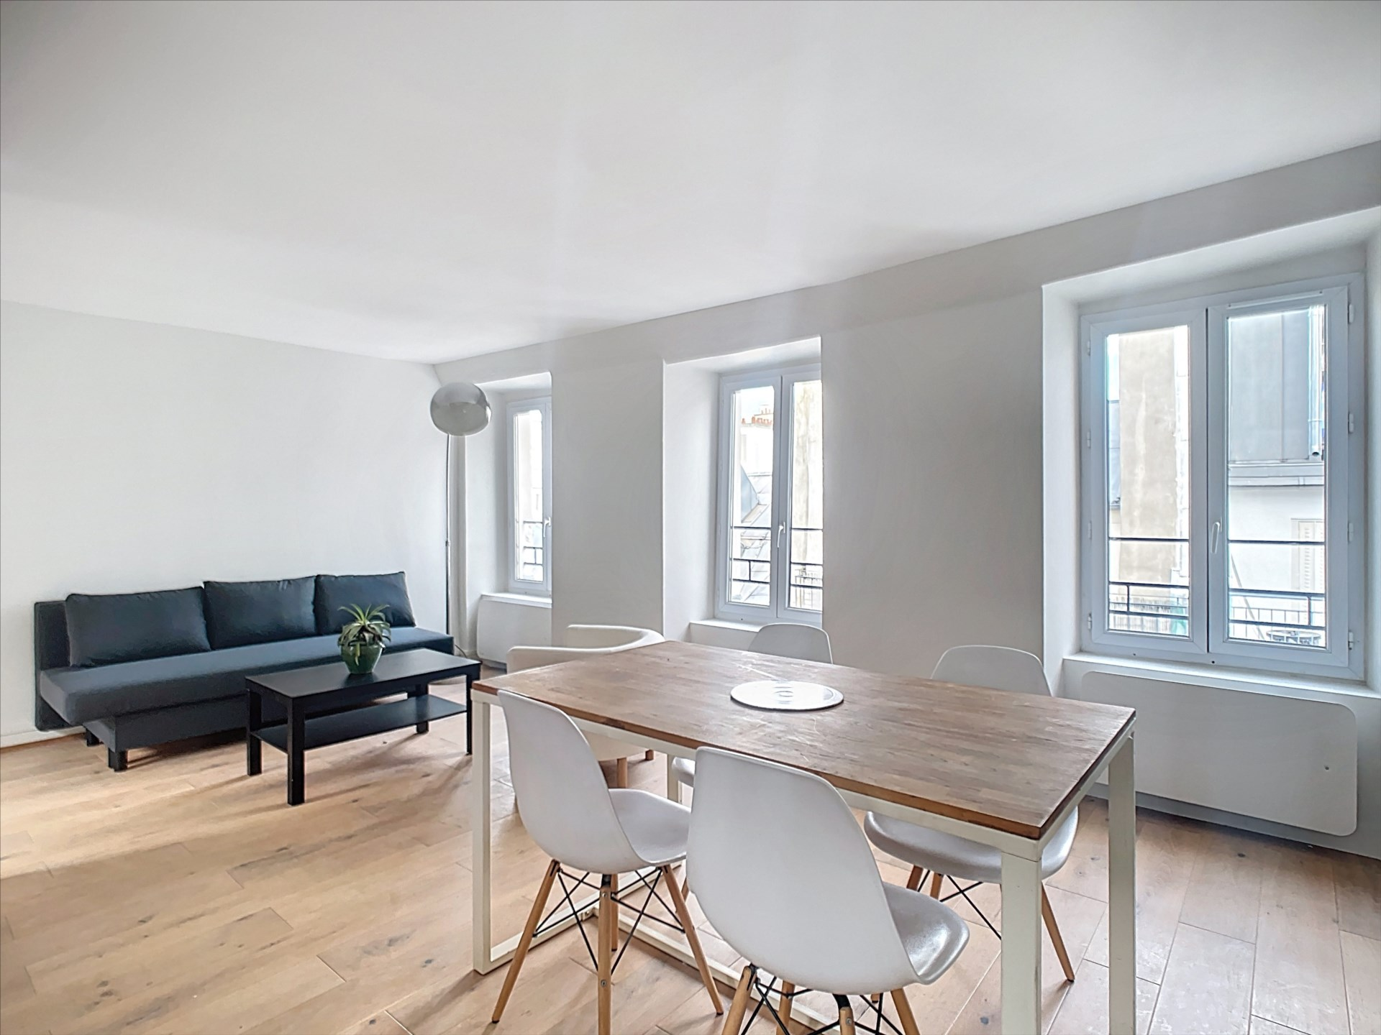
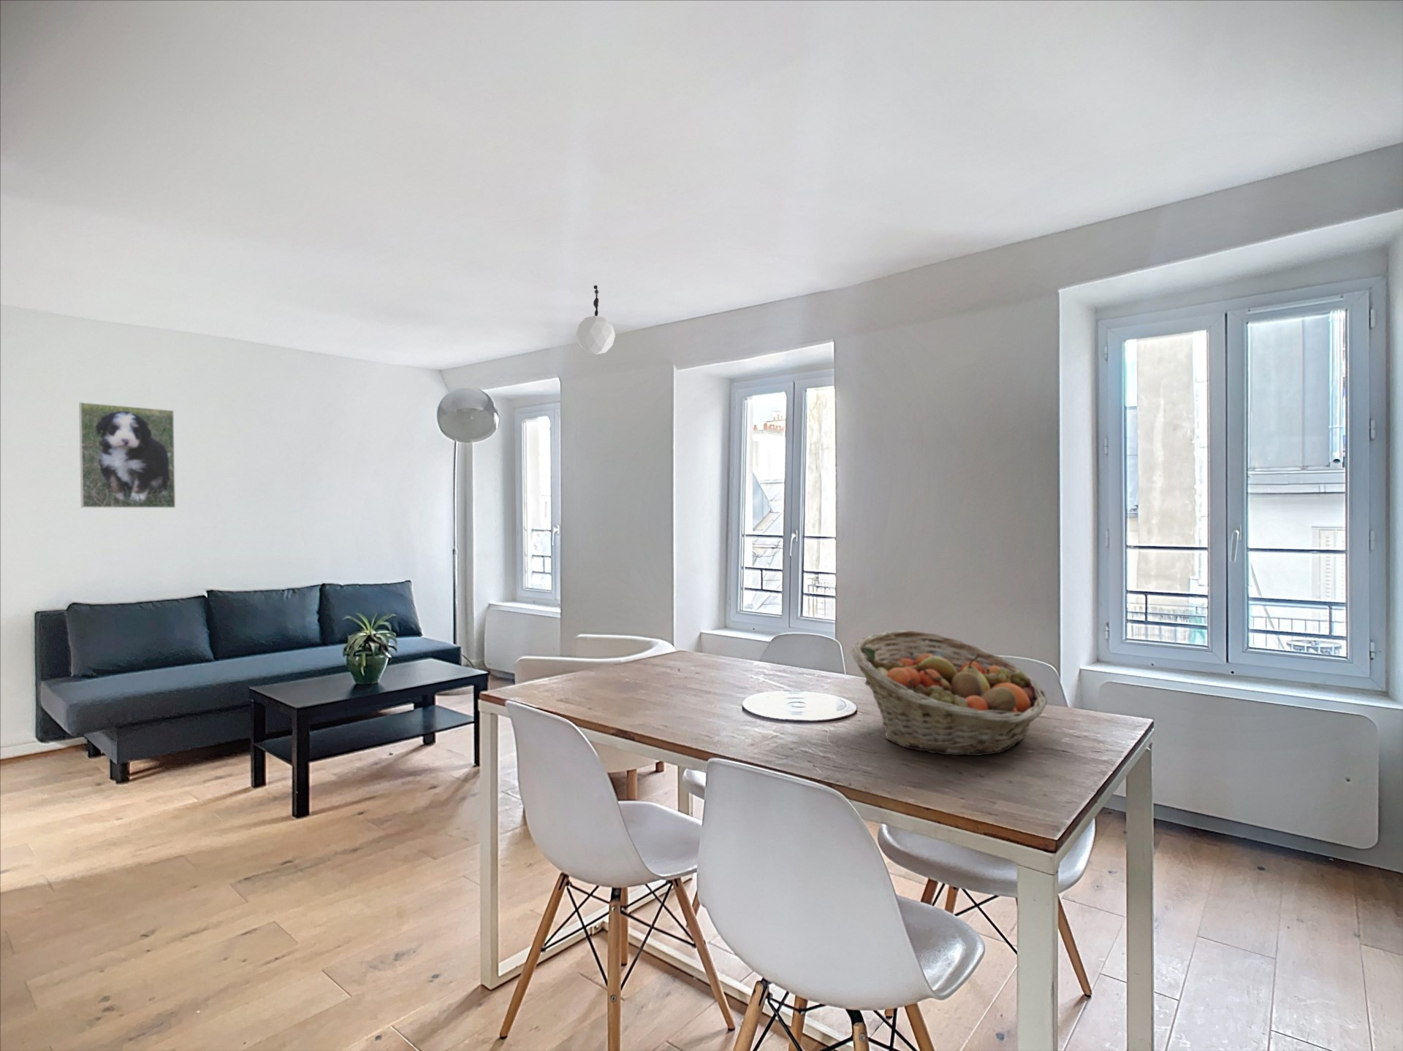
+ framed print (128, 457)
+ pendant lamp (595, 320)
+ fruit basket (947, 687)
